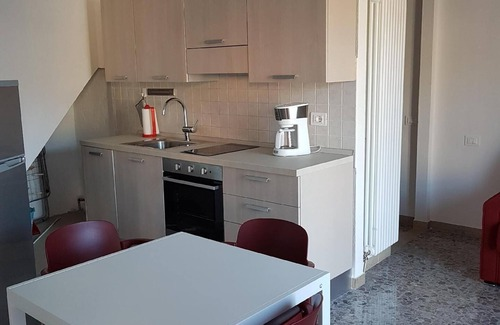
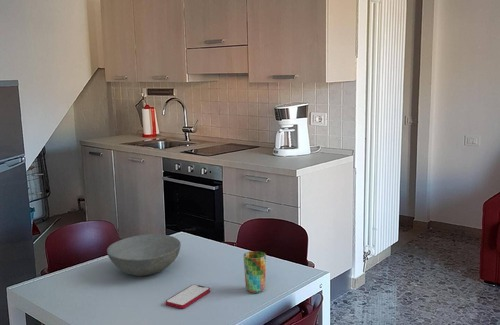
+ bowl (144, 258)
+ smartphone (188, 295)
+ cup (255, 272)
